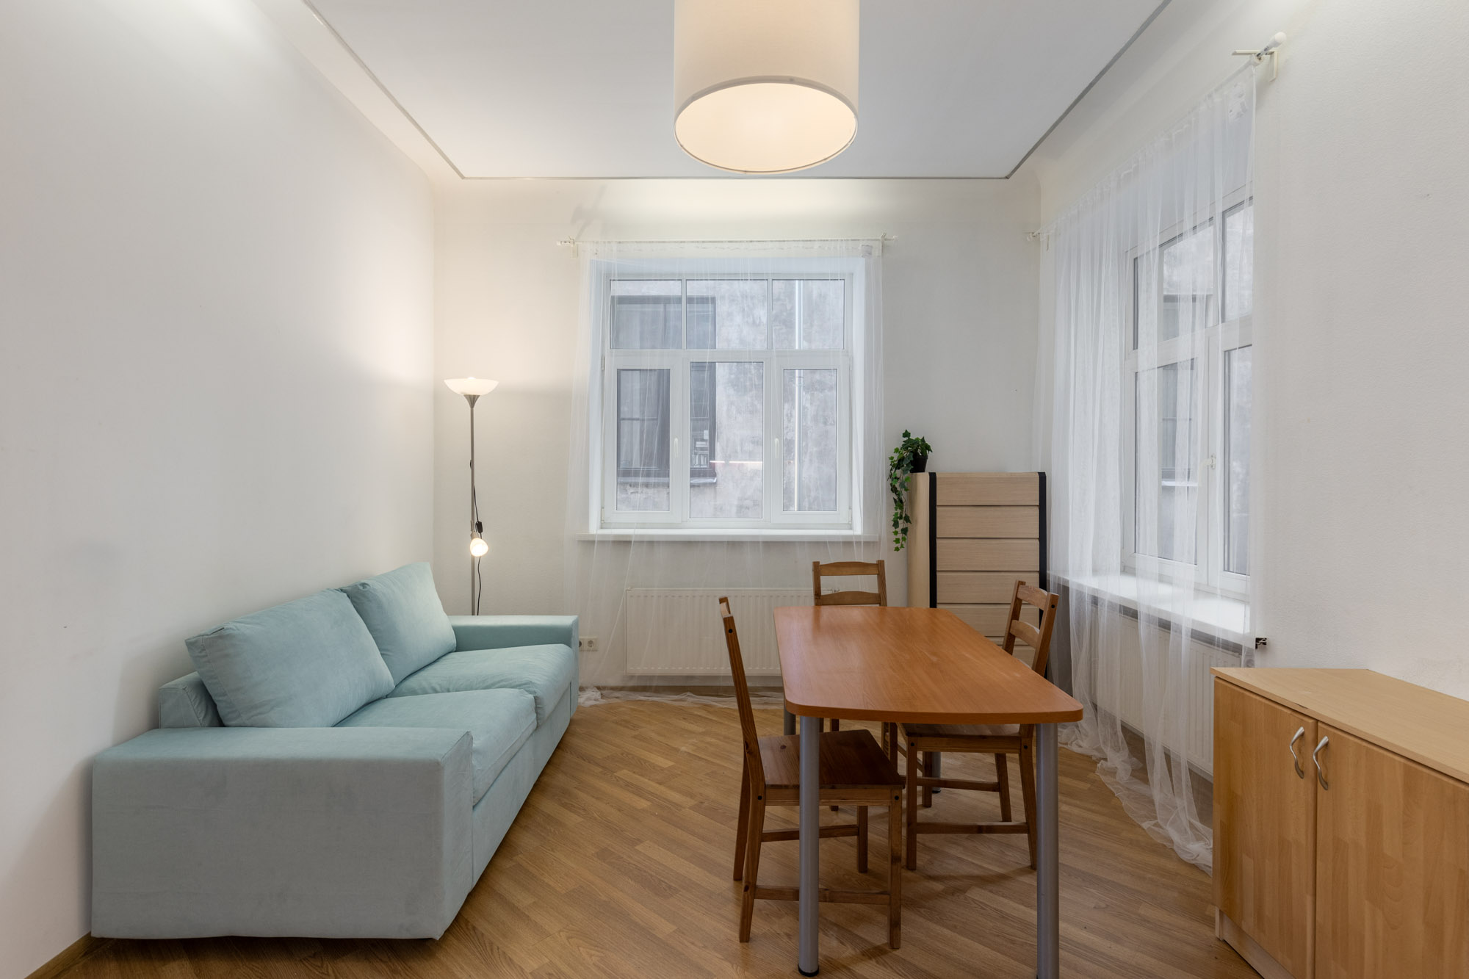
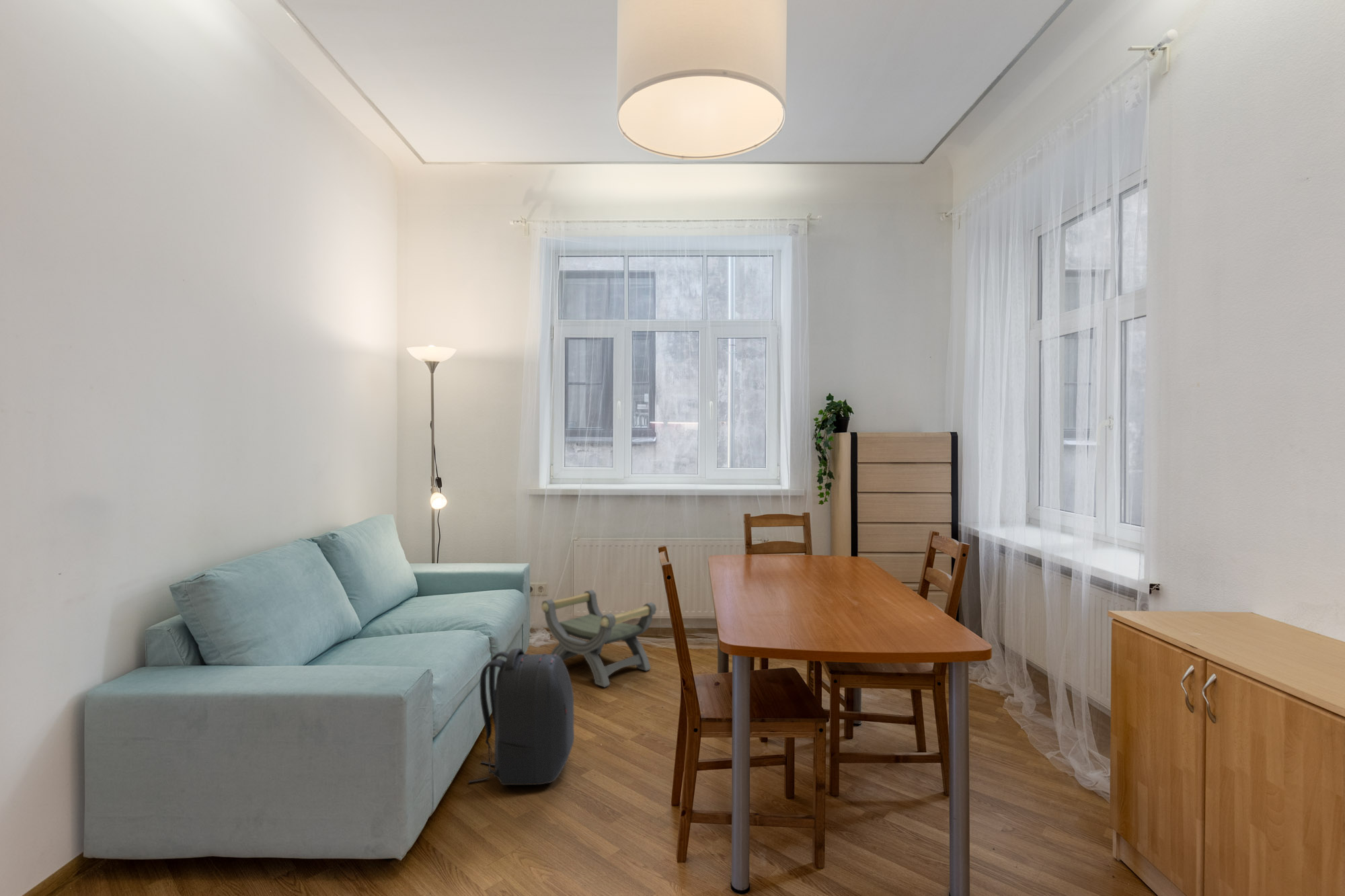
+ stool (598, 635)
+ backpack (523, 711)
